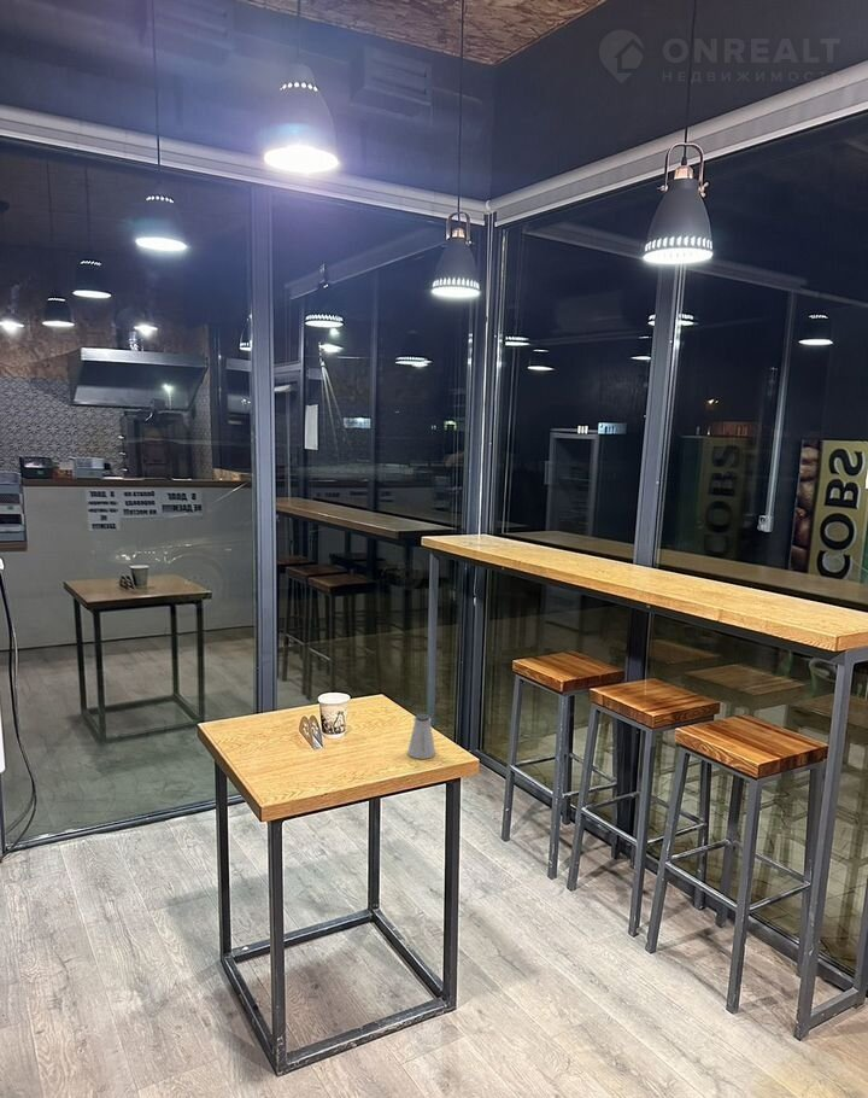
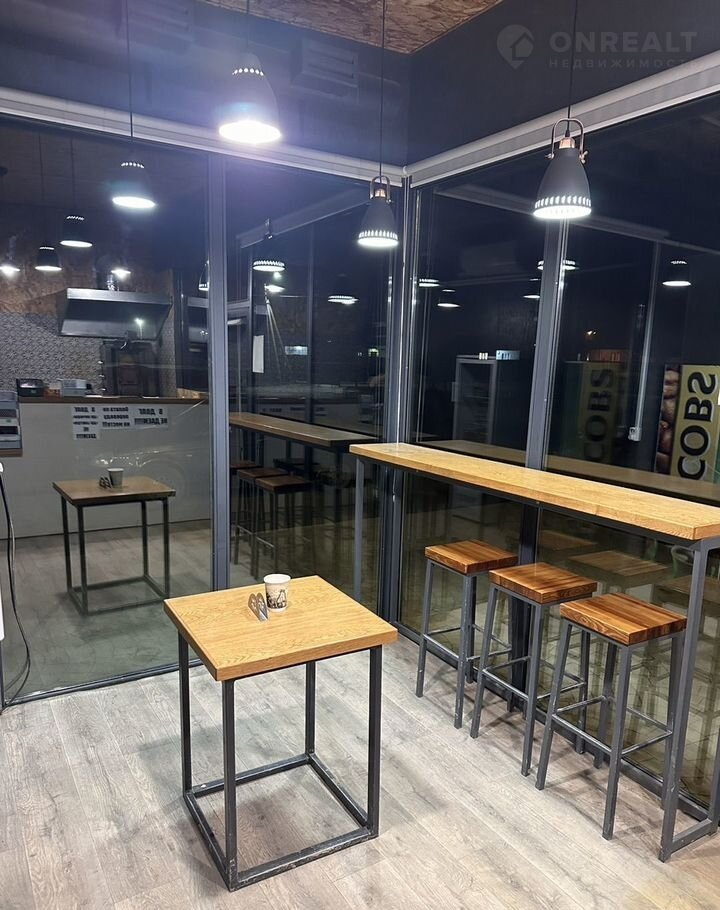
- saltshaker (422, 734)
